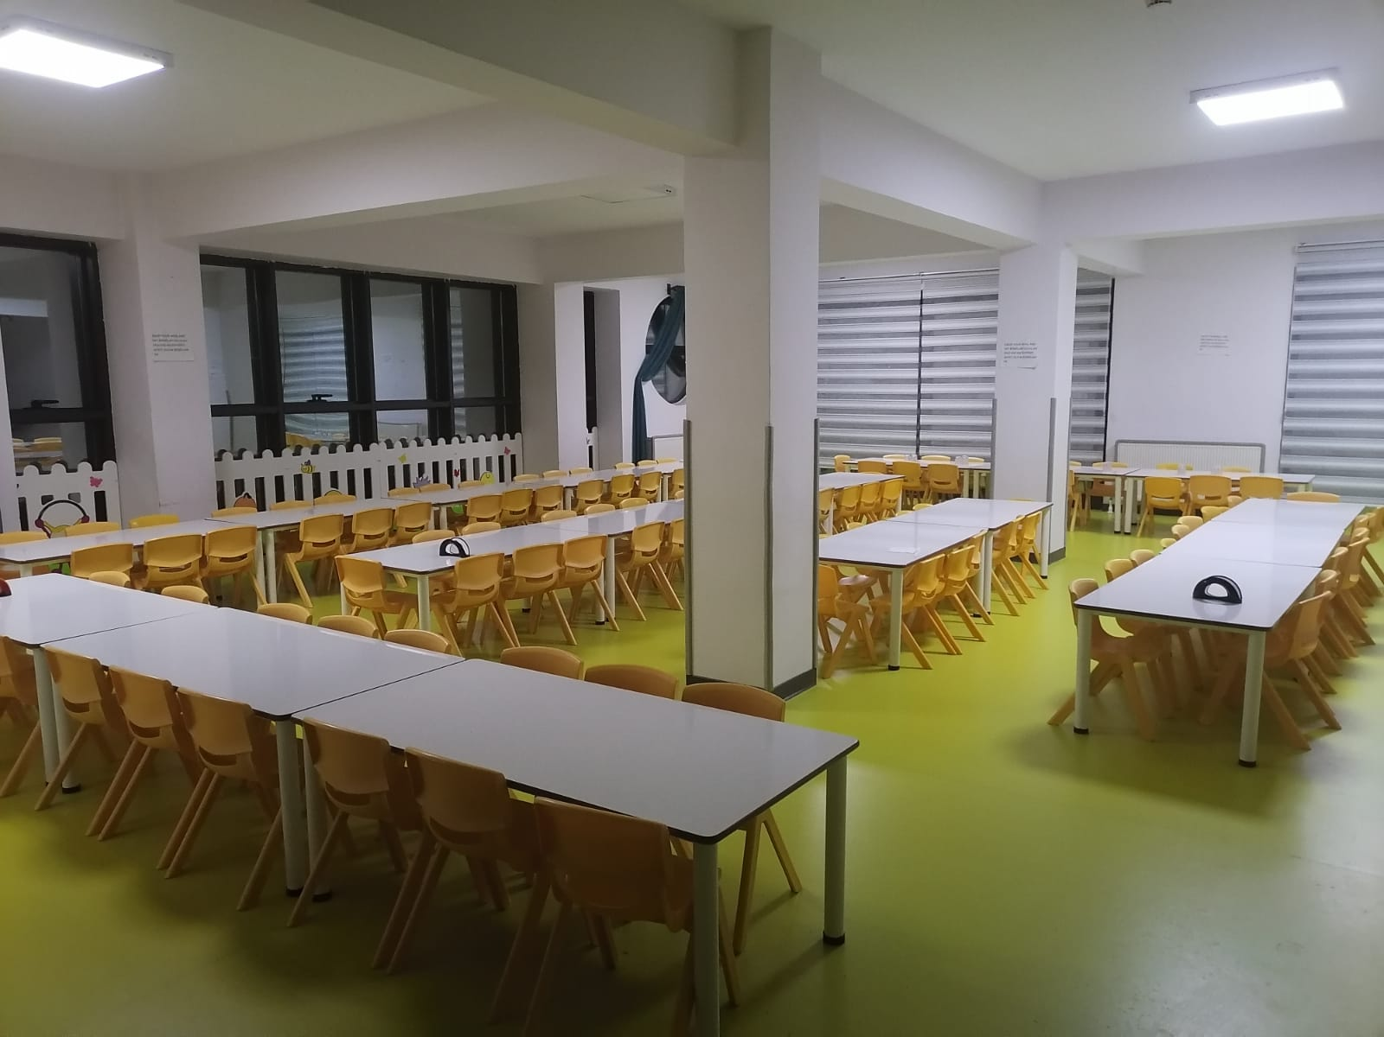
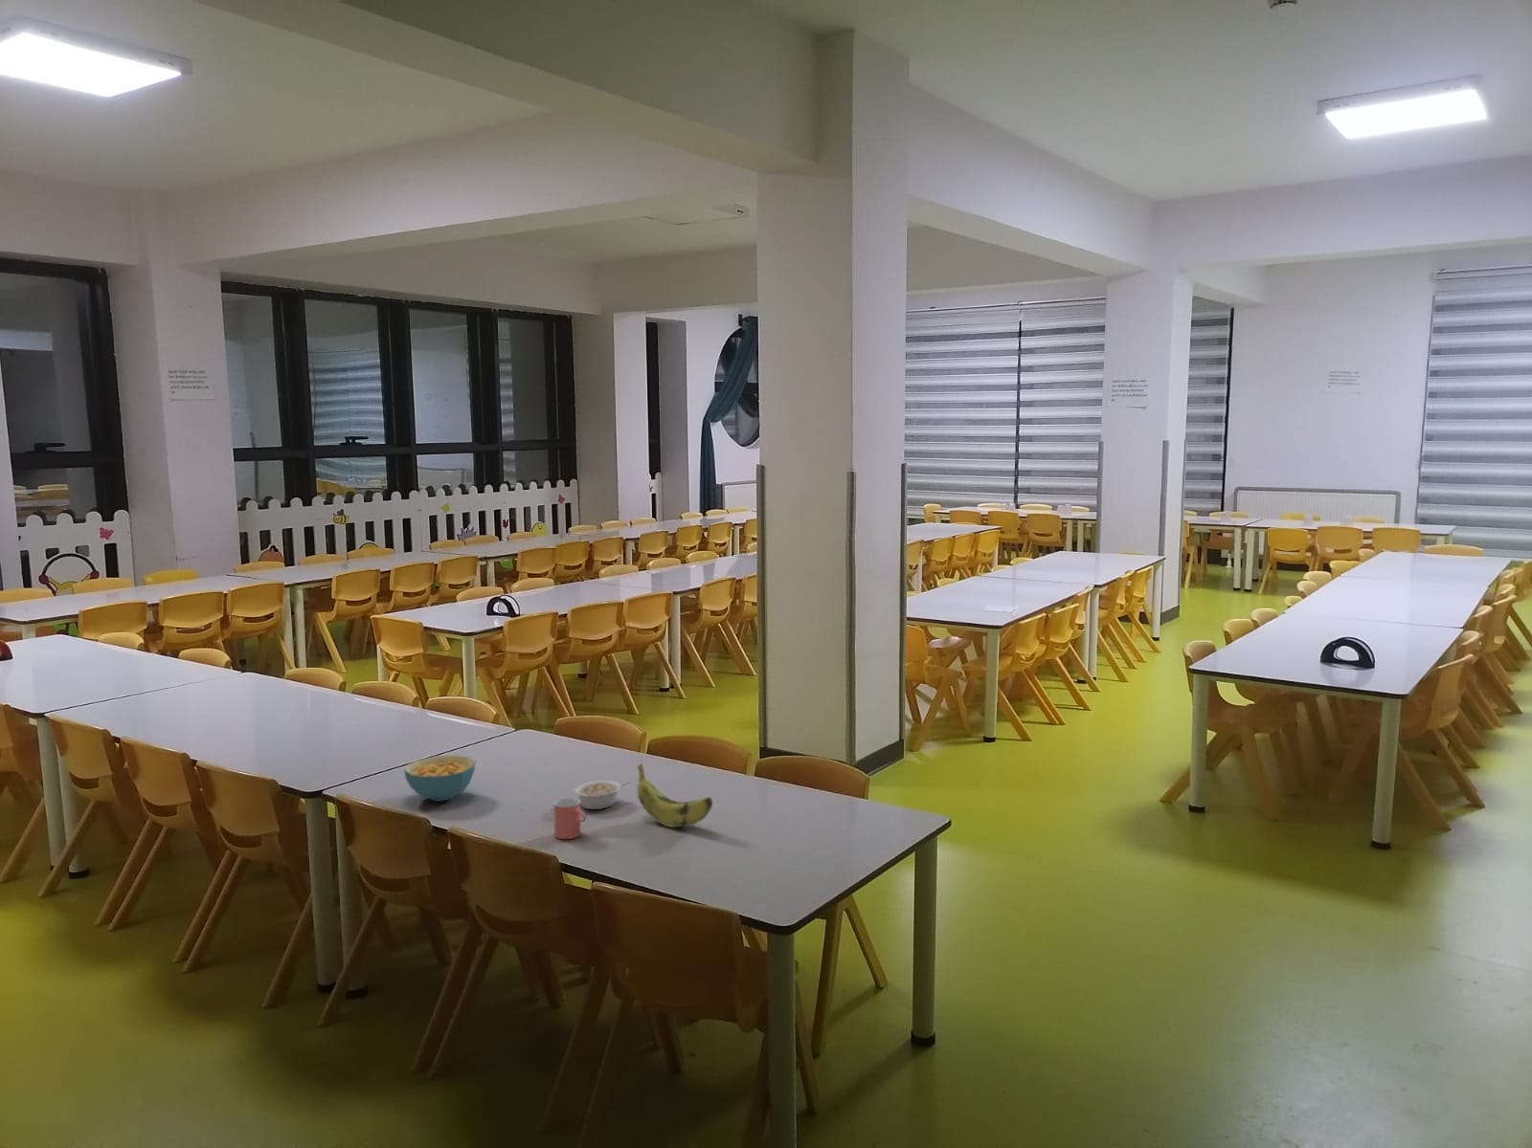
+ banana (673, 800)
+ cup (571, 819)
+ cereal bowl (440, 781)
+ legume (600, 793)
